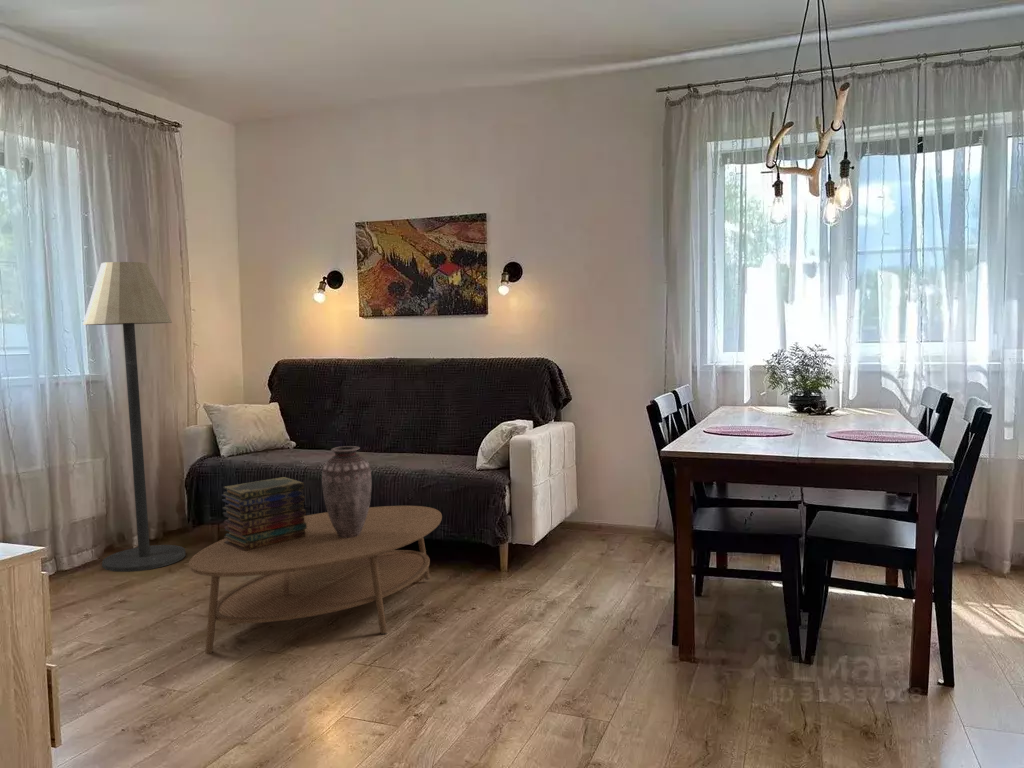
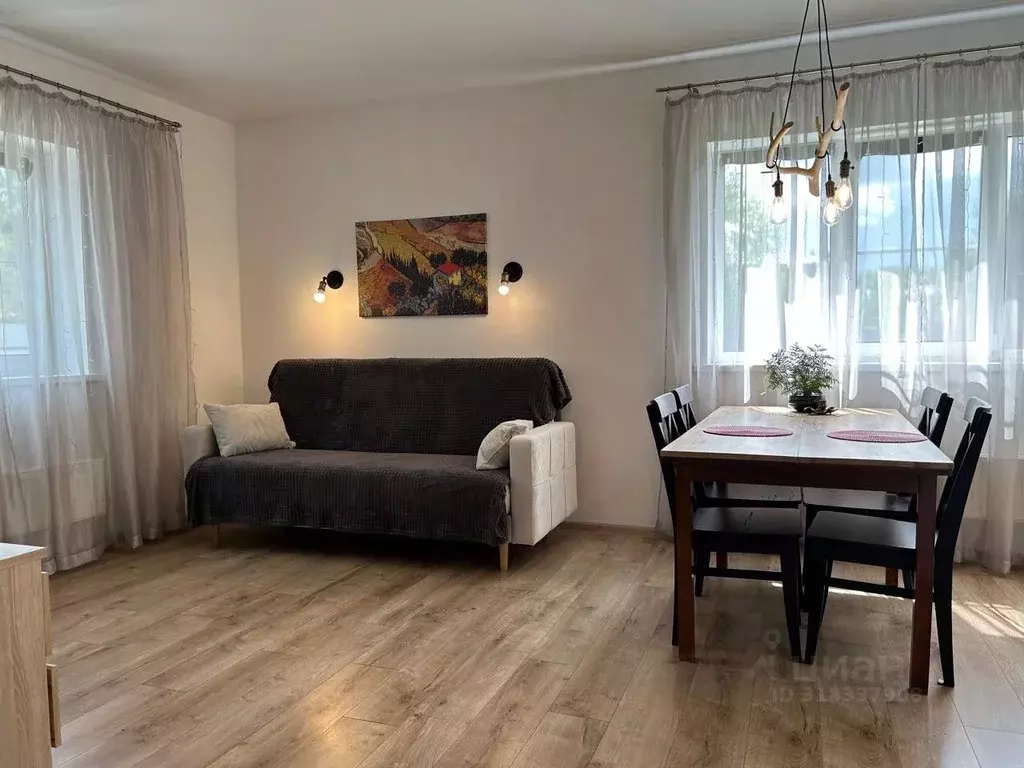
- vase (347, 491)
- book stack (264, 511)
- coffee table (329, 573)
- floor lamp (134, 414)
